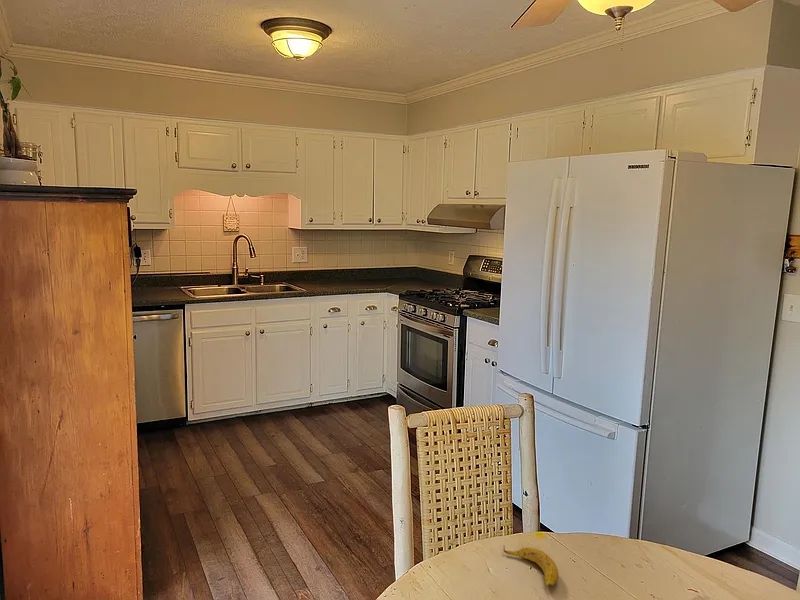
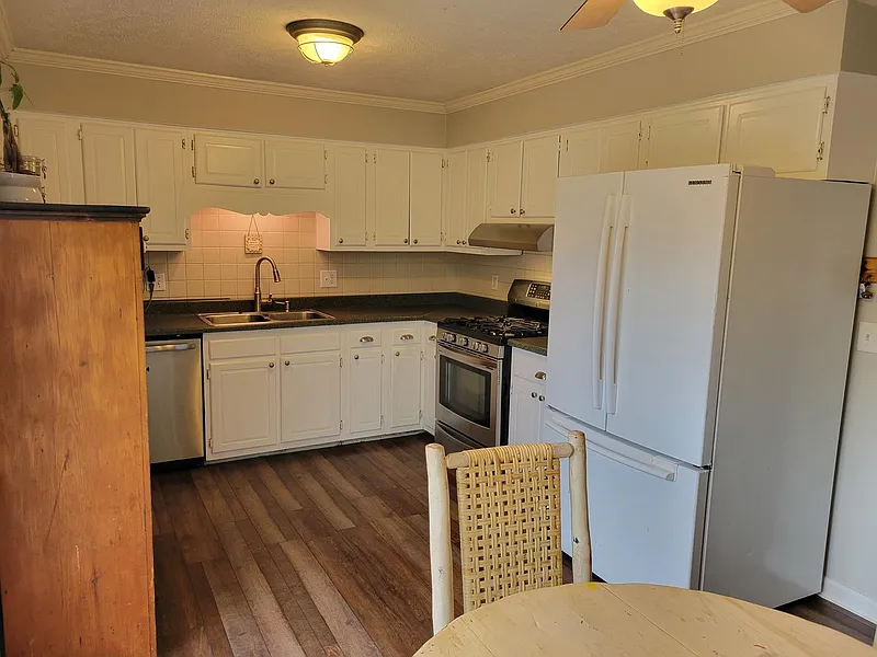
- banana (533, 561)
